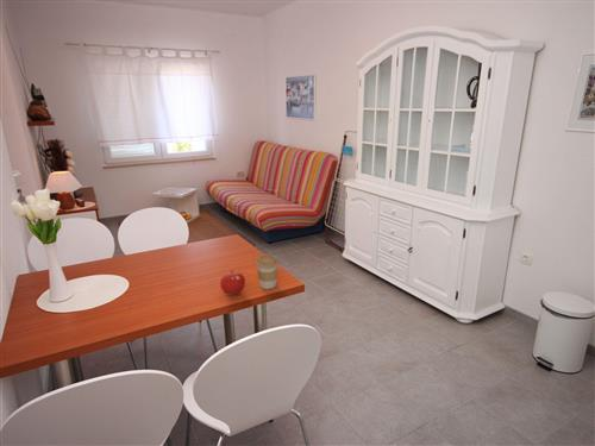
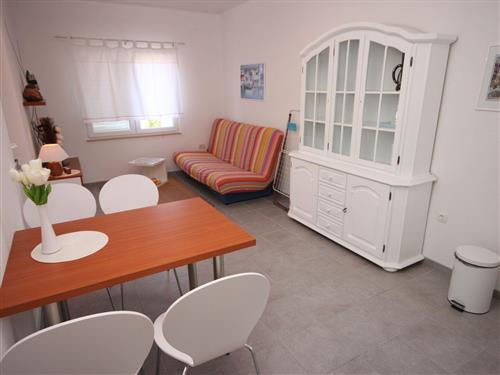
- coffee cup (267, 271)
- fruit (232, 282)
